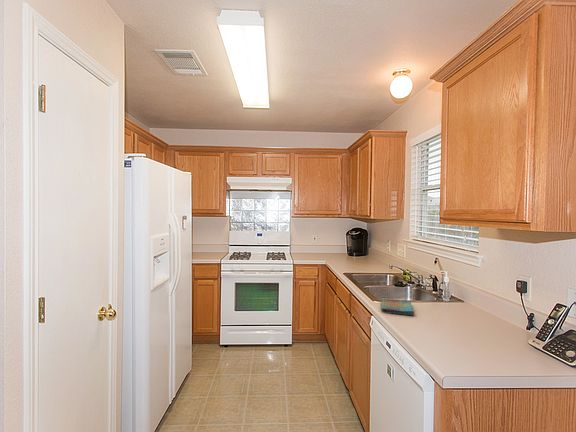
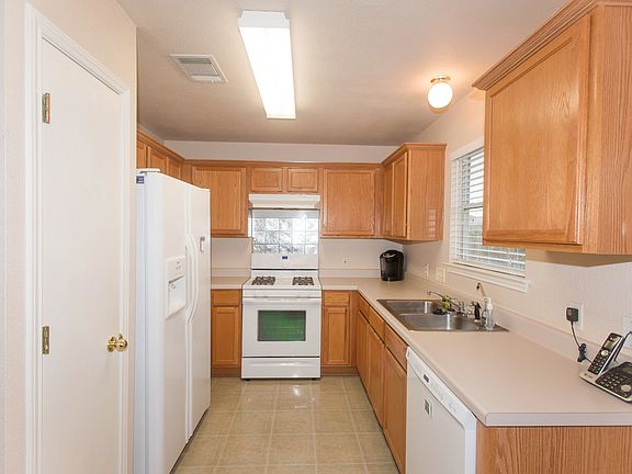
- dish towel (396, 306)
